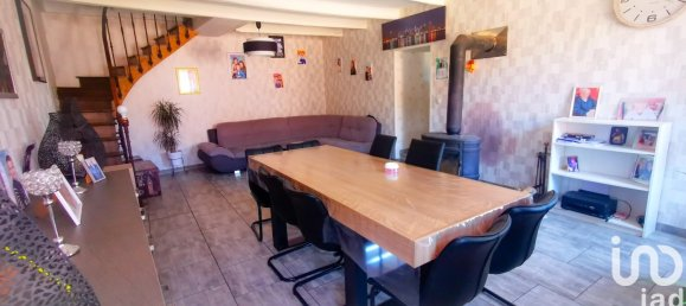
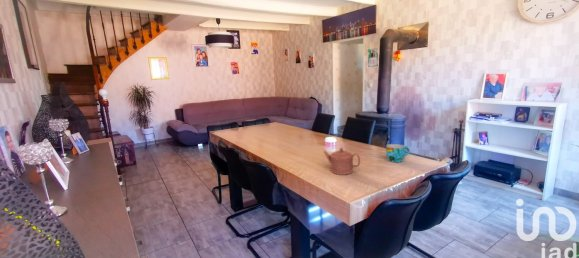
+ teapot (341, 159)
+ cup (396, 153)
